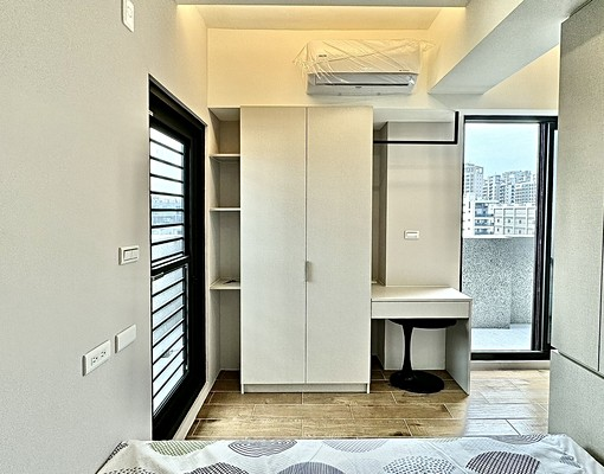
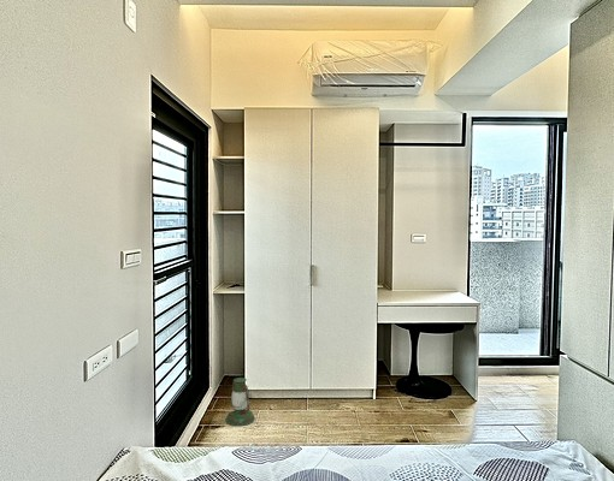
+ lantern (240, 399)
